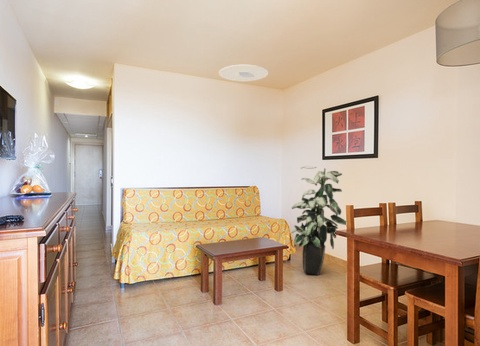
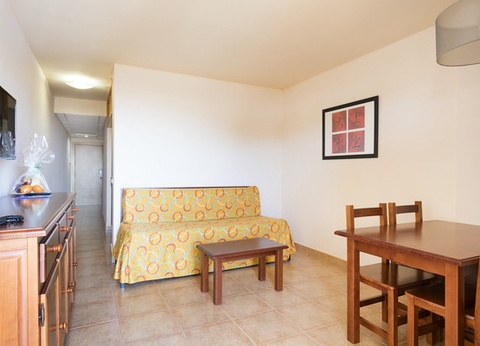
- indoor plant (315, 218)
- ceiling light (243, 71)
